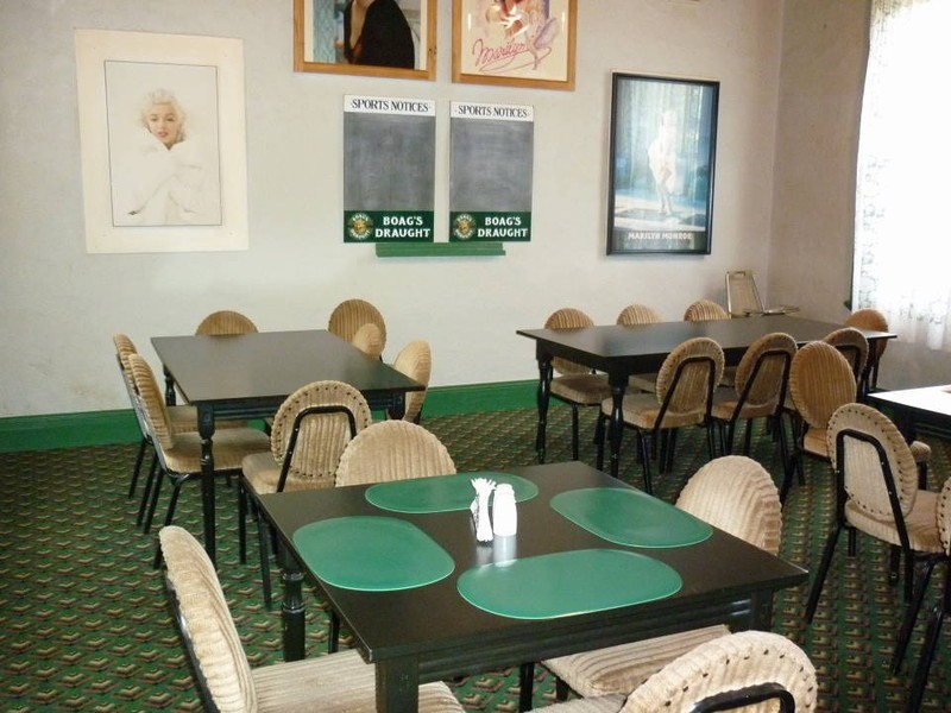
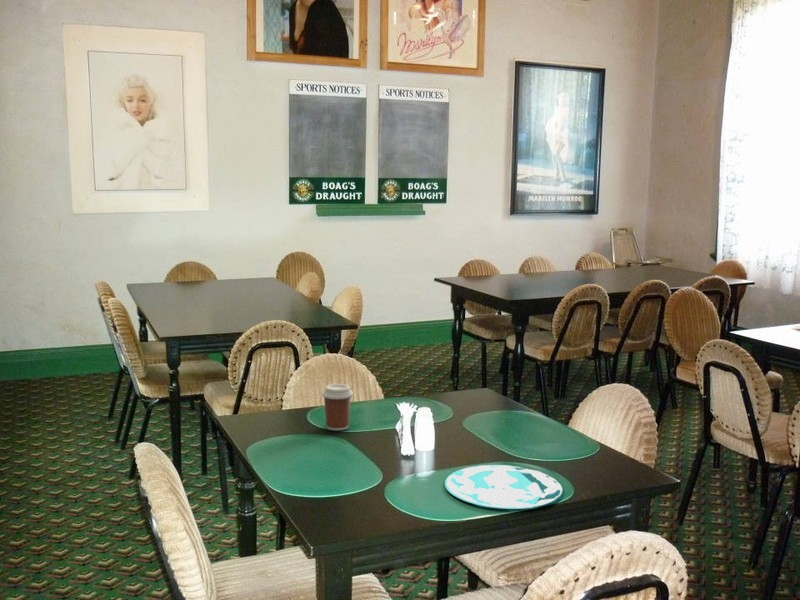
+ coffee cup (337, 407)
+ plate (503, 480)
